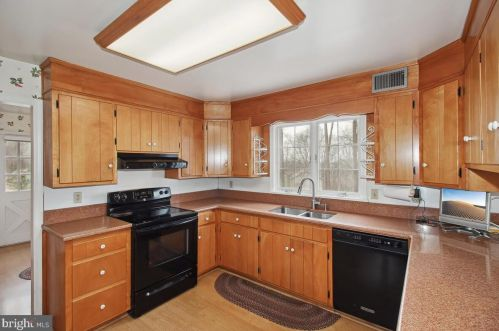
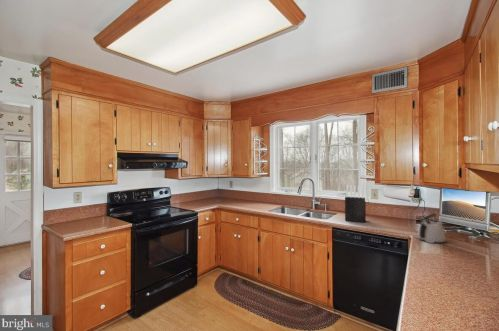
+ kettle (431, 226)
+ knife block (355, 202)
